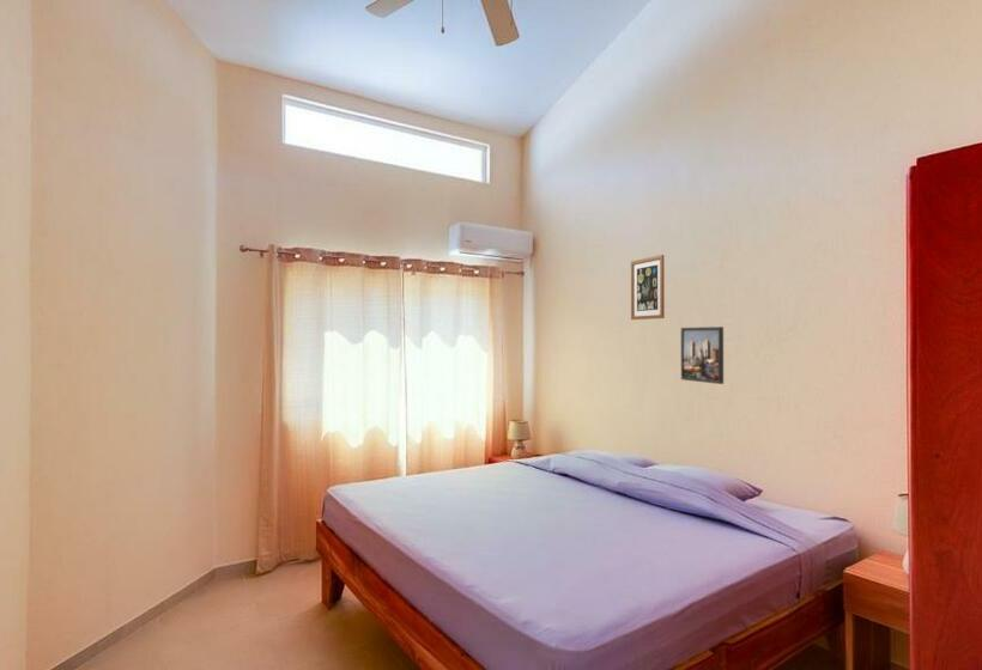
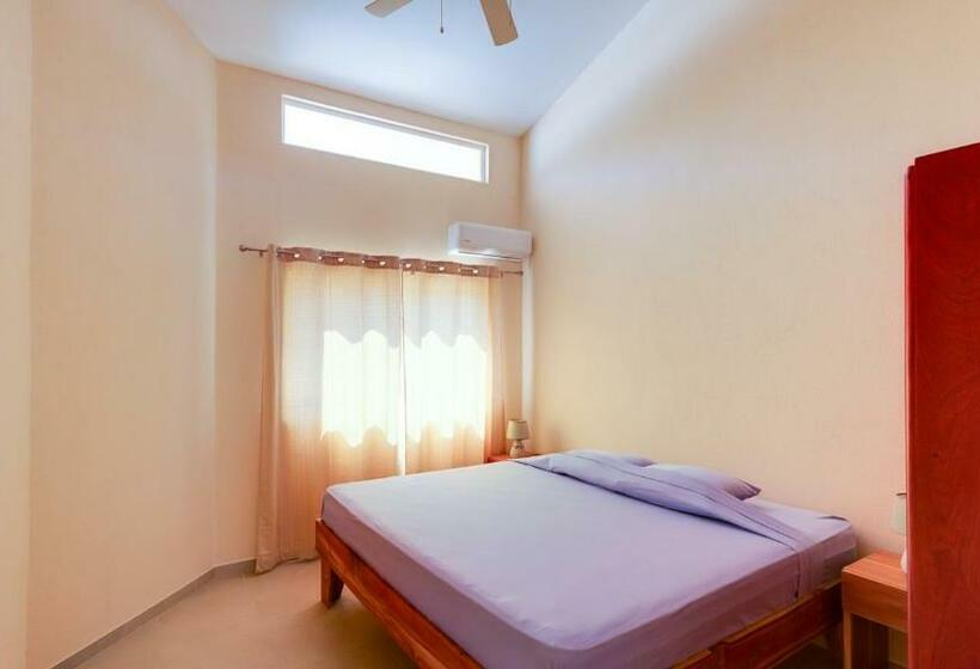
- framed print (701, 354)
- wall art (647, 288)
